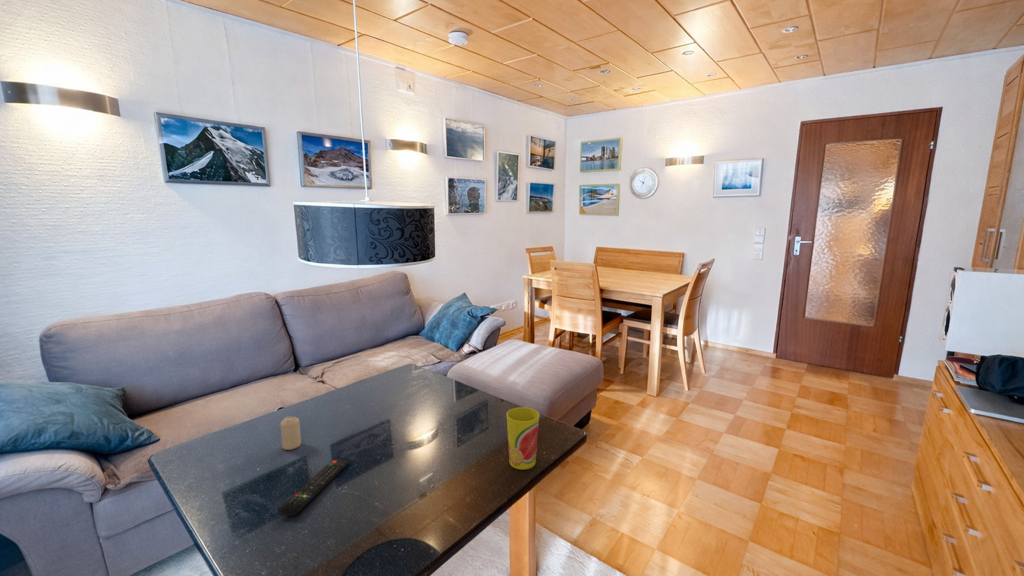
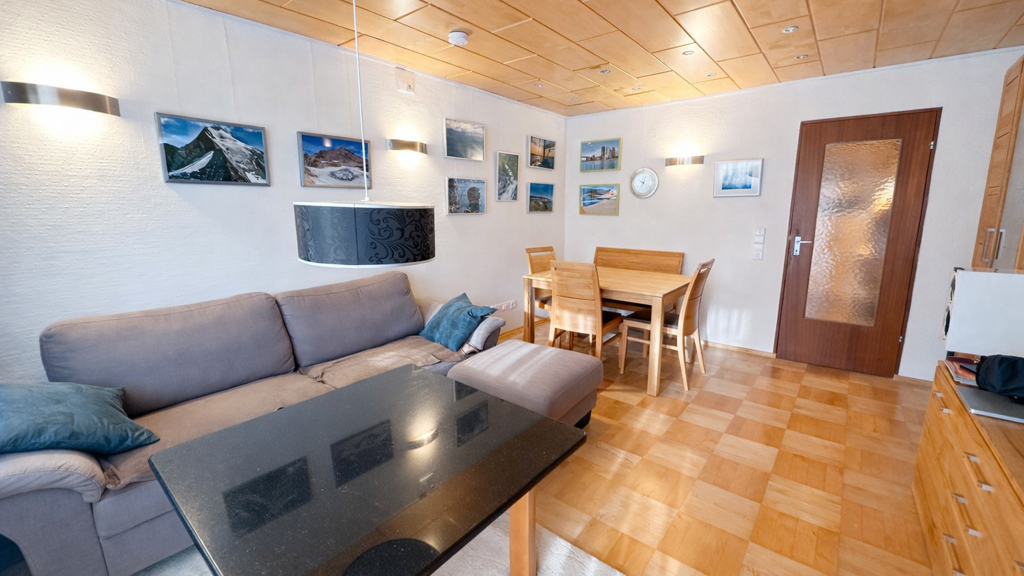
- cup (522, 438)
- remote control (317, 484)
- candle (290, 431)
